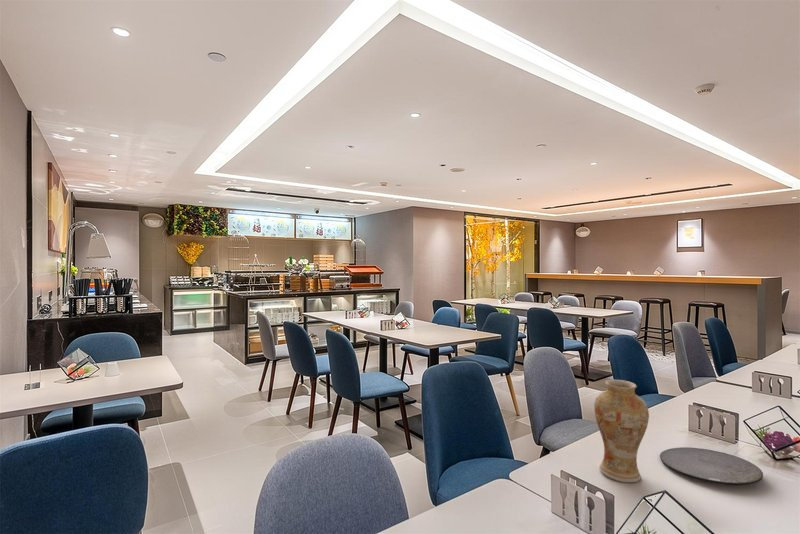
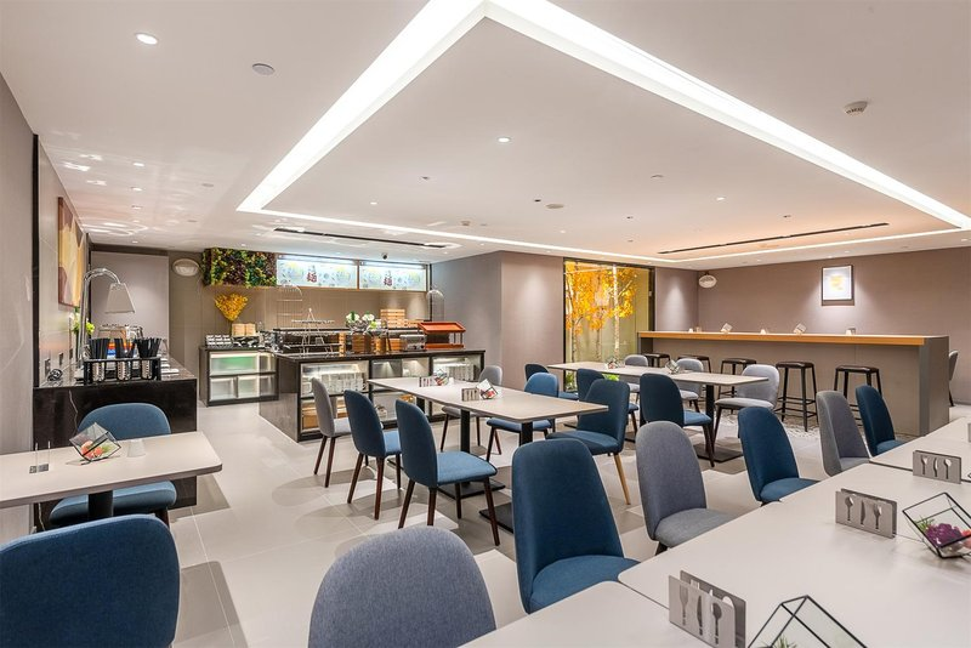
- vase (620, 428)
- plate (708, 464)
